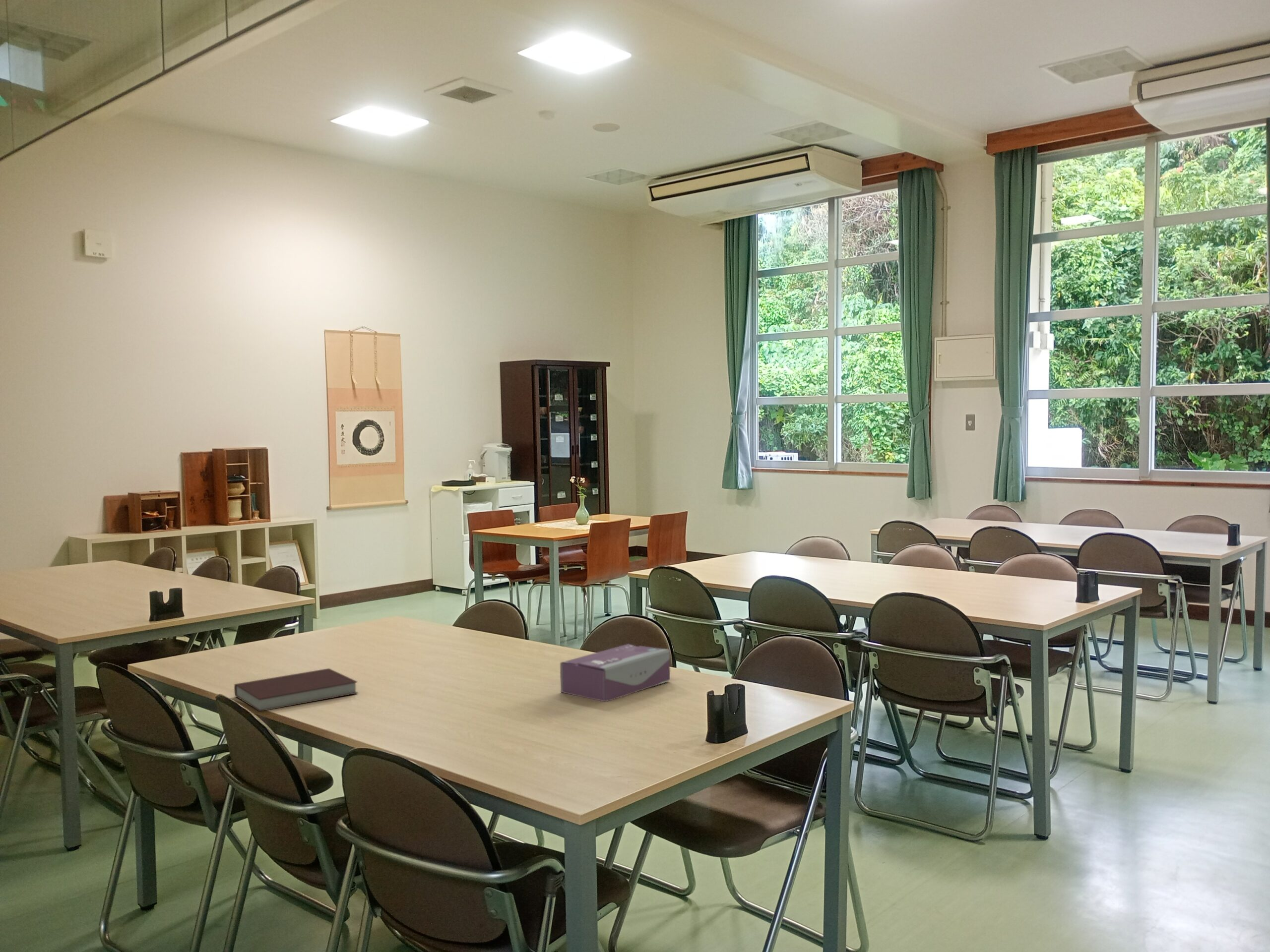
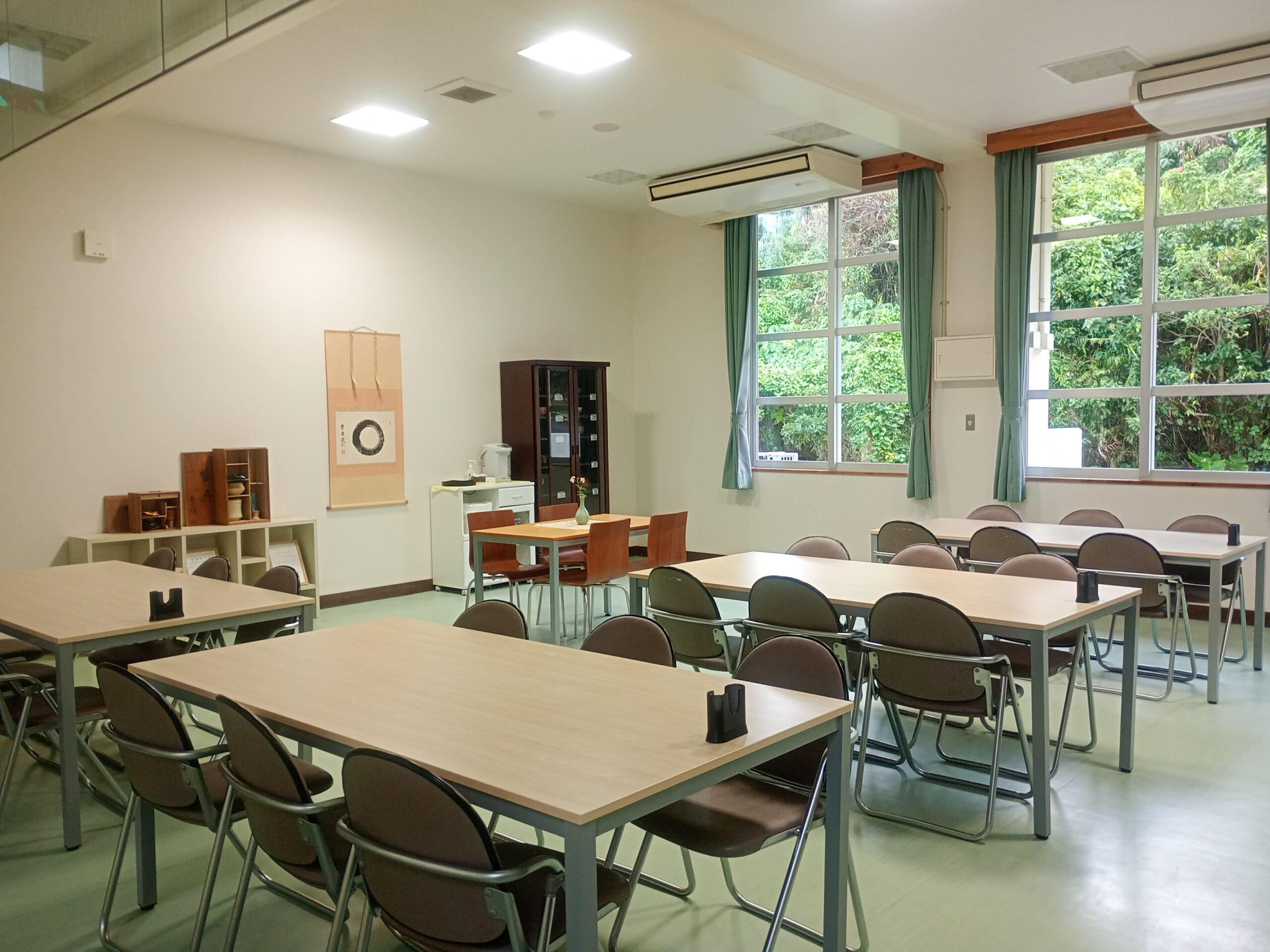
- tissue box (616, 670)
- notebook (296, 688)
